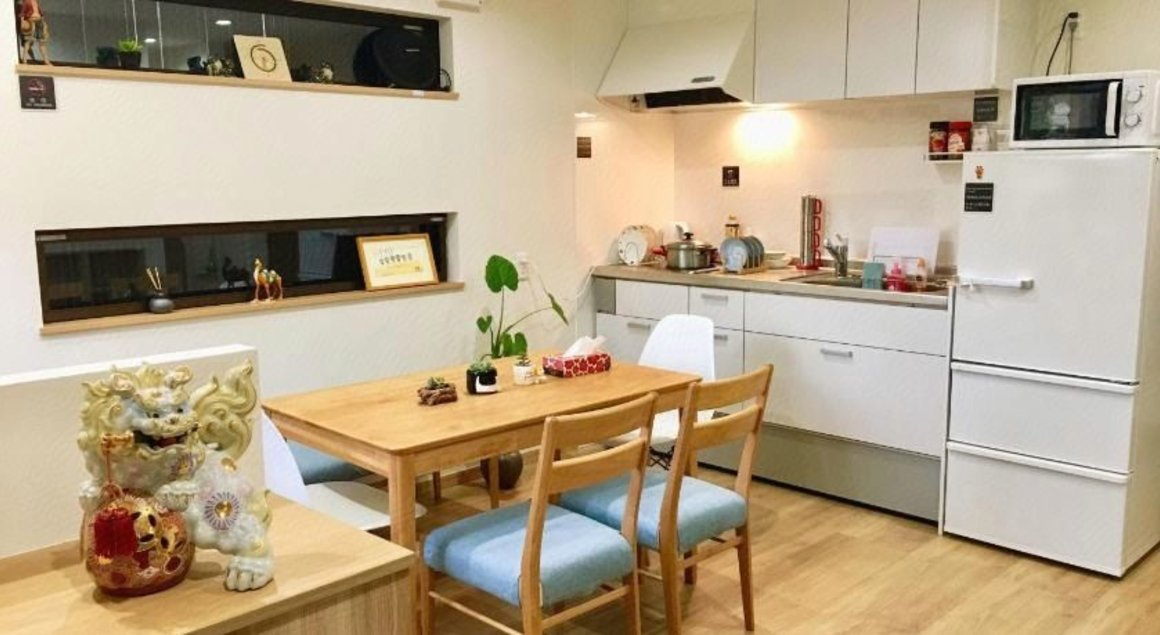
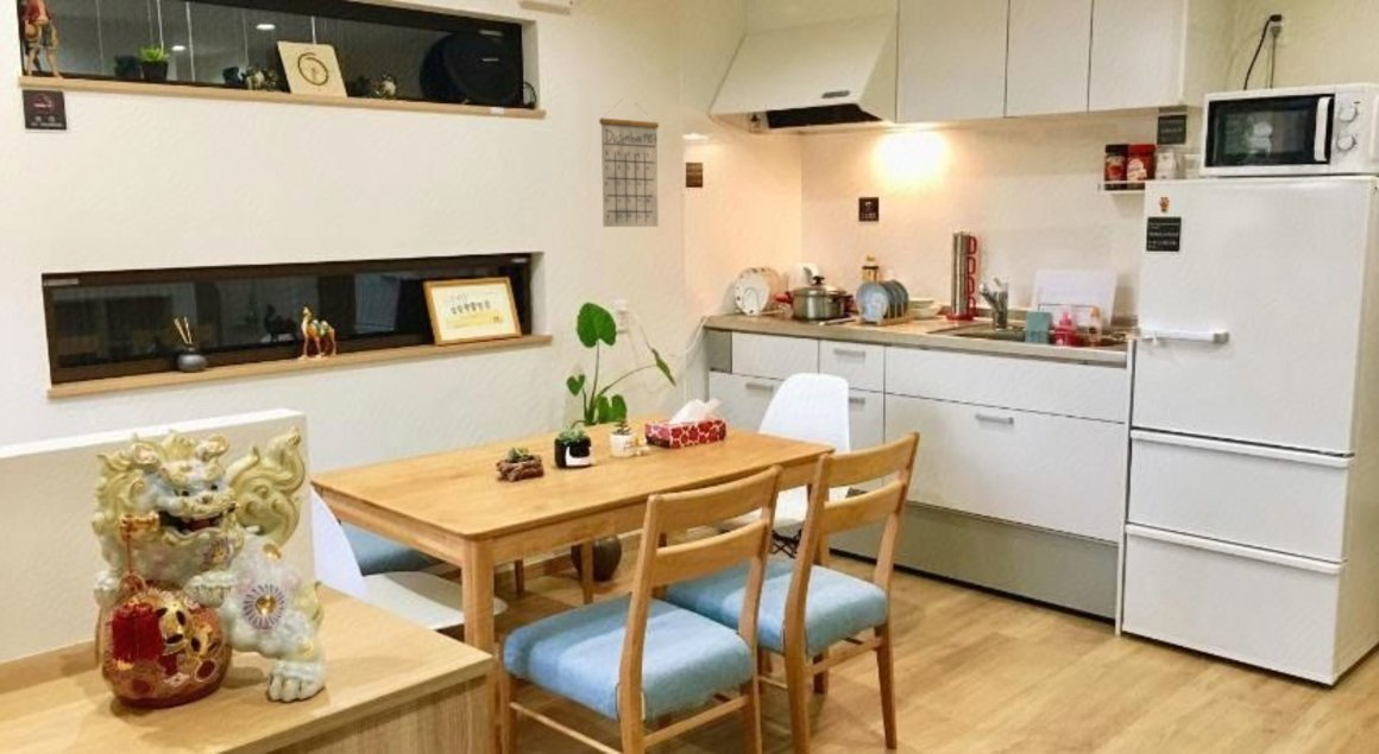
+ calendar (630, 160)
